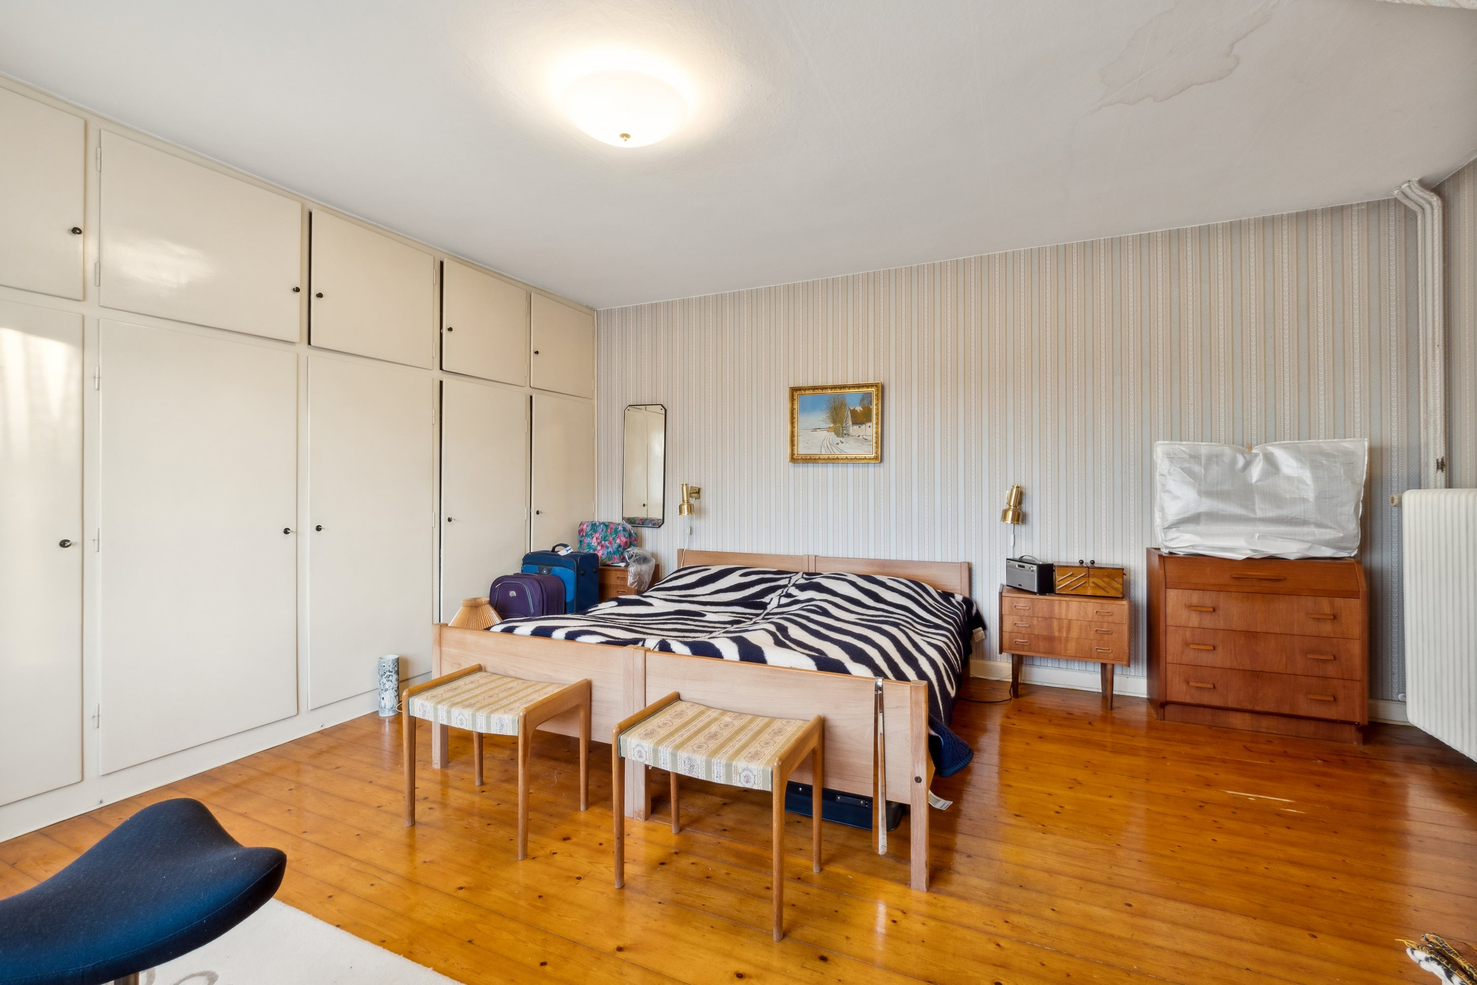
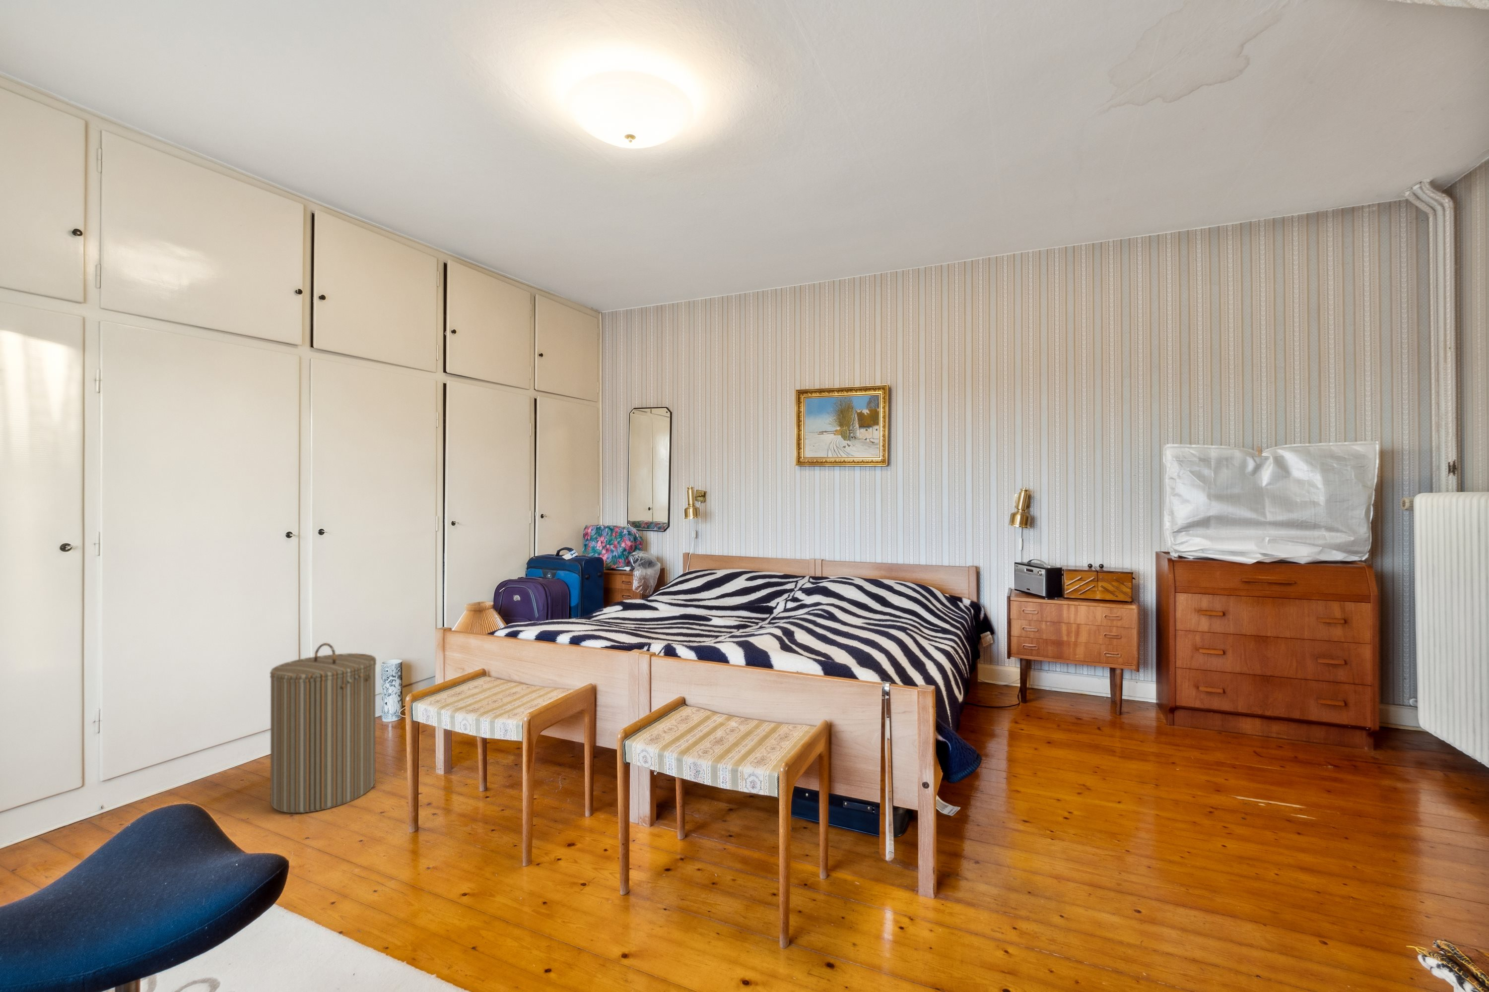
+ laundry hamper (325, 717)
